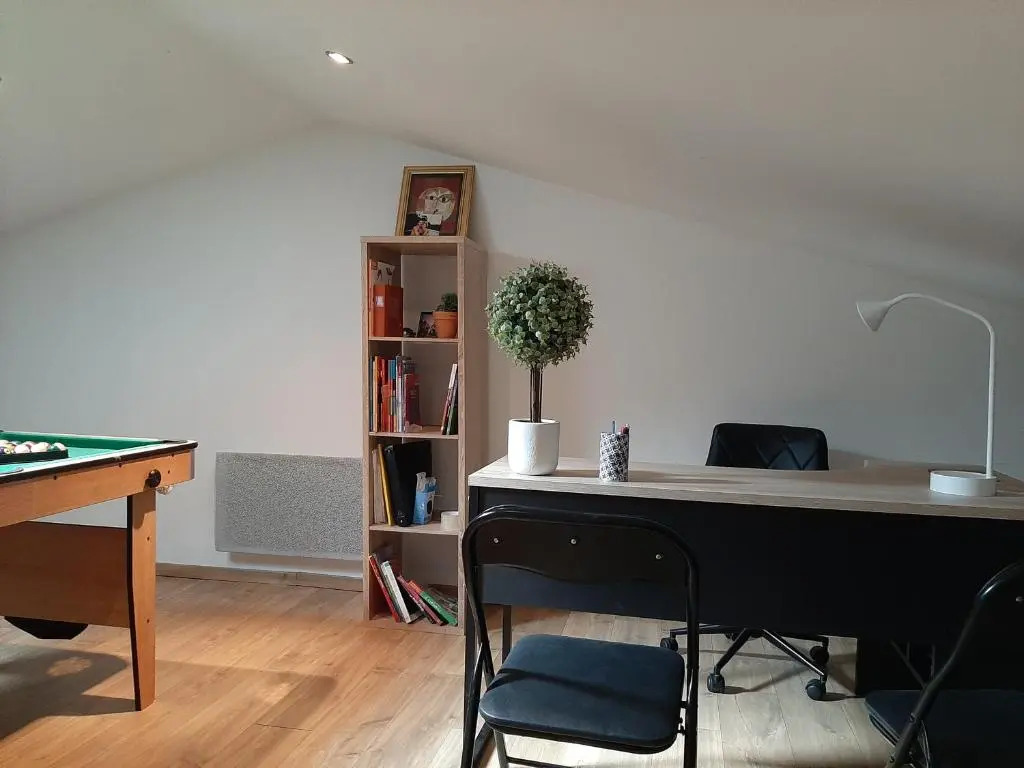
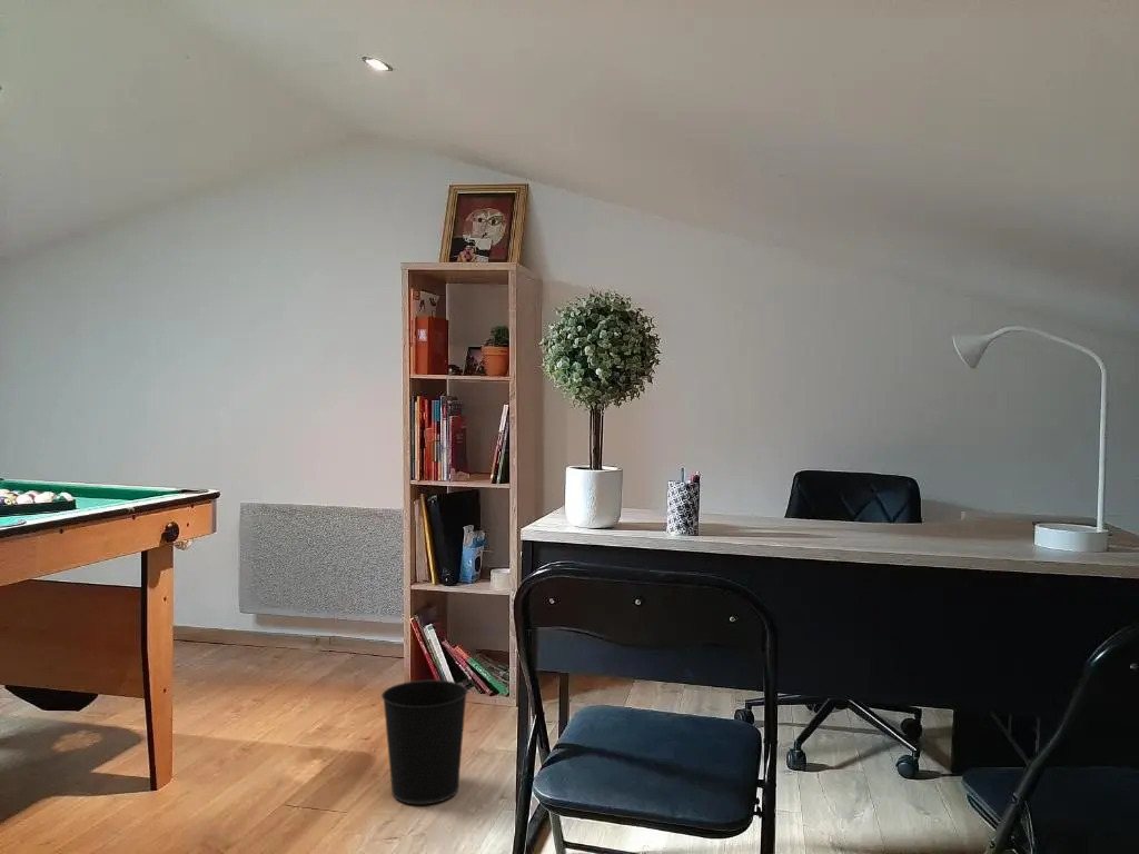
+ wastebasket (425, 741)
